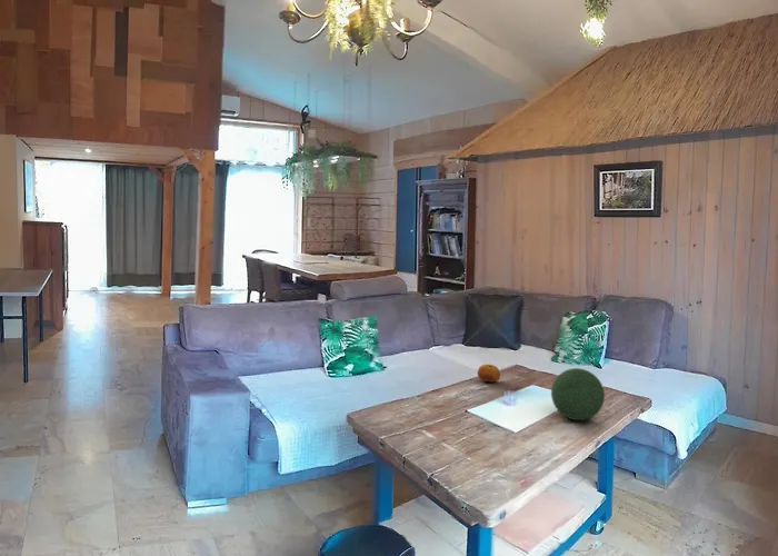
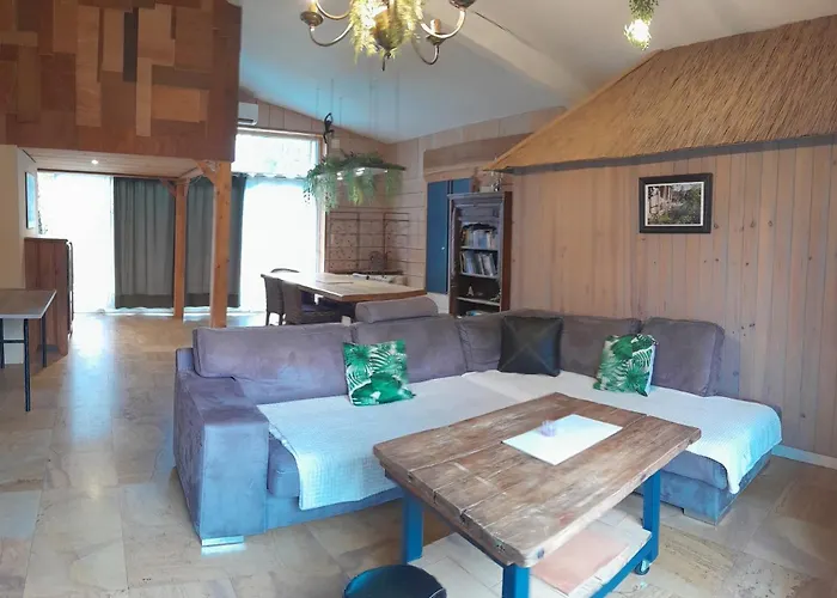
- fruit (488, 373)
- decorative orb (577, 394)
